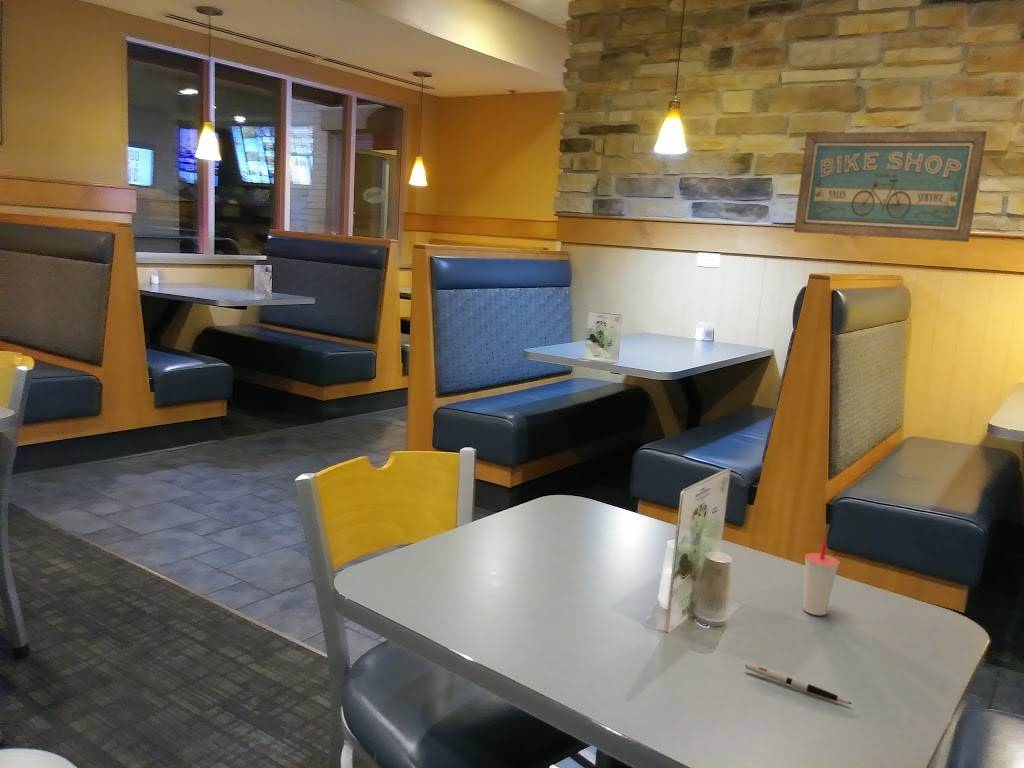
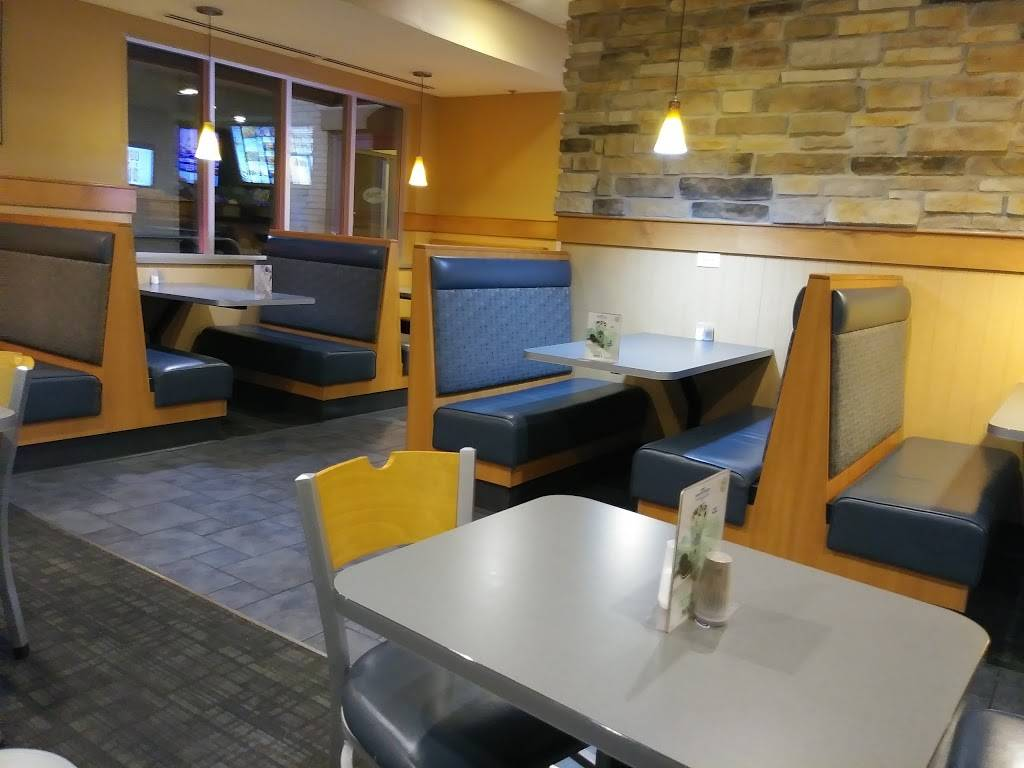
- cup (819, 576)
- pen (797, 683)
- wall art (884, 185)
